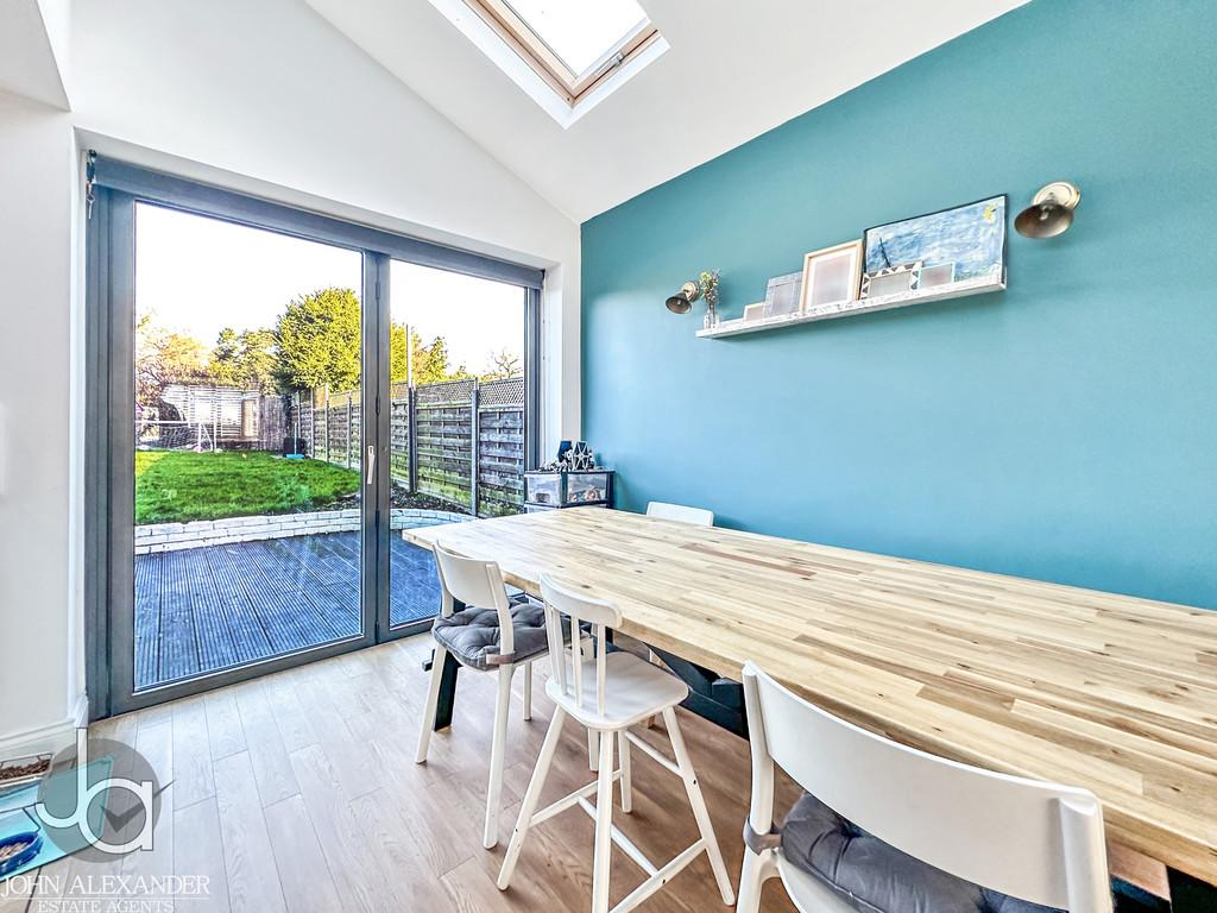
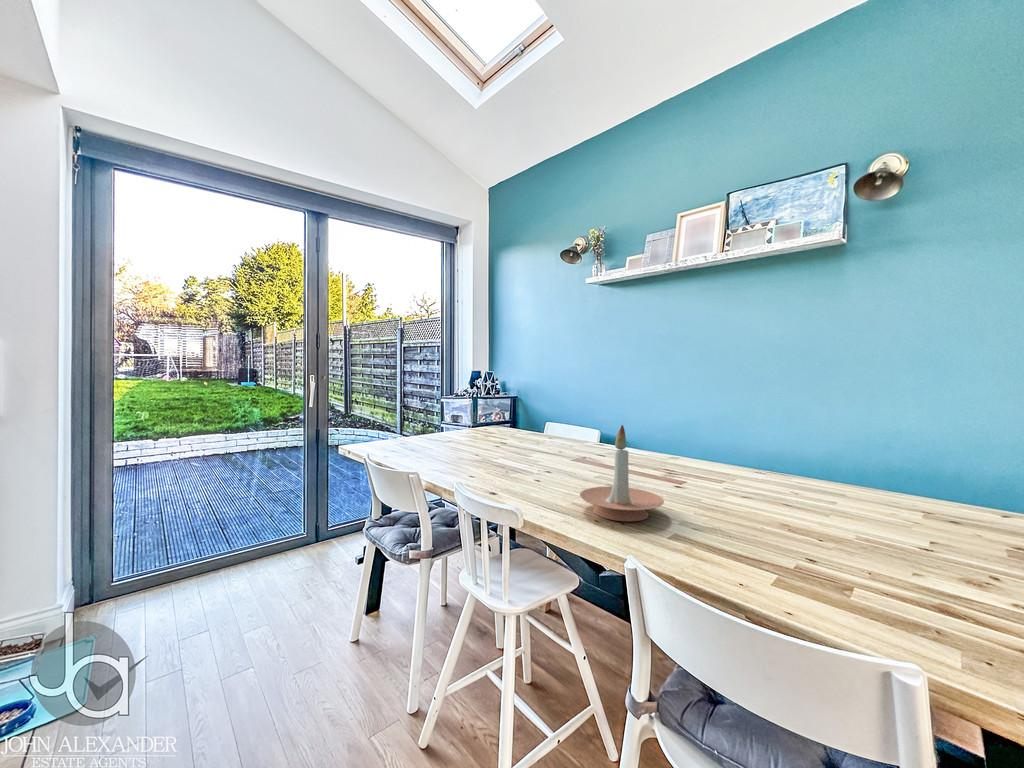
+ candle holder (621, 468)
